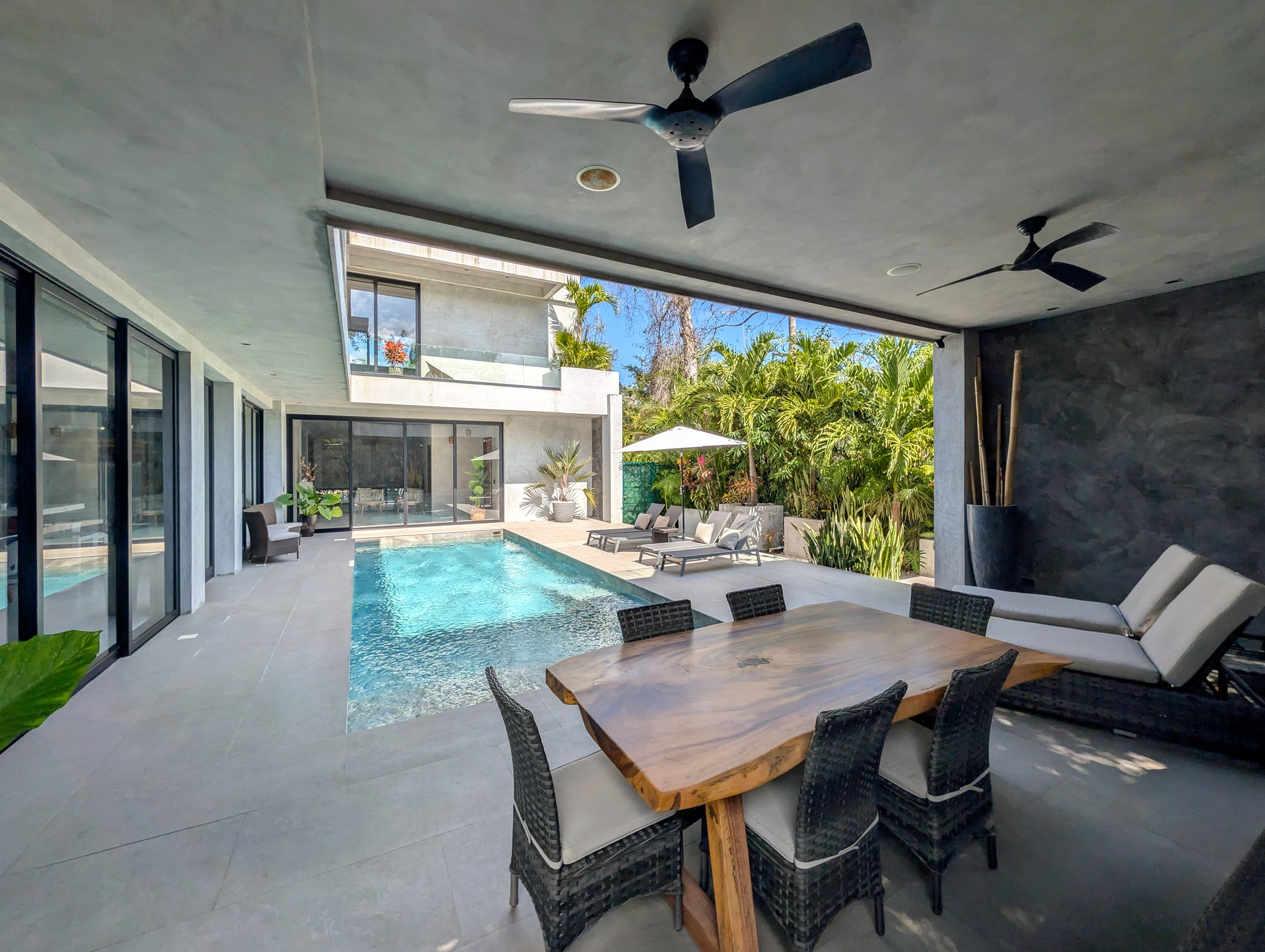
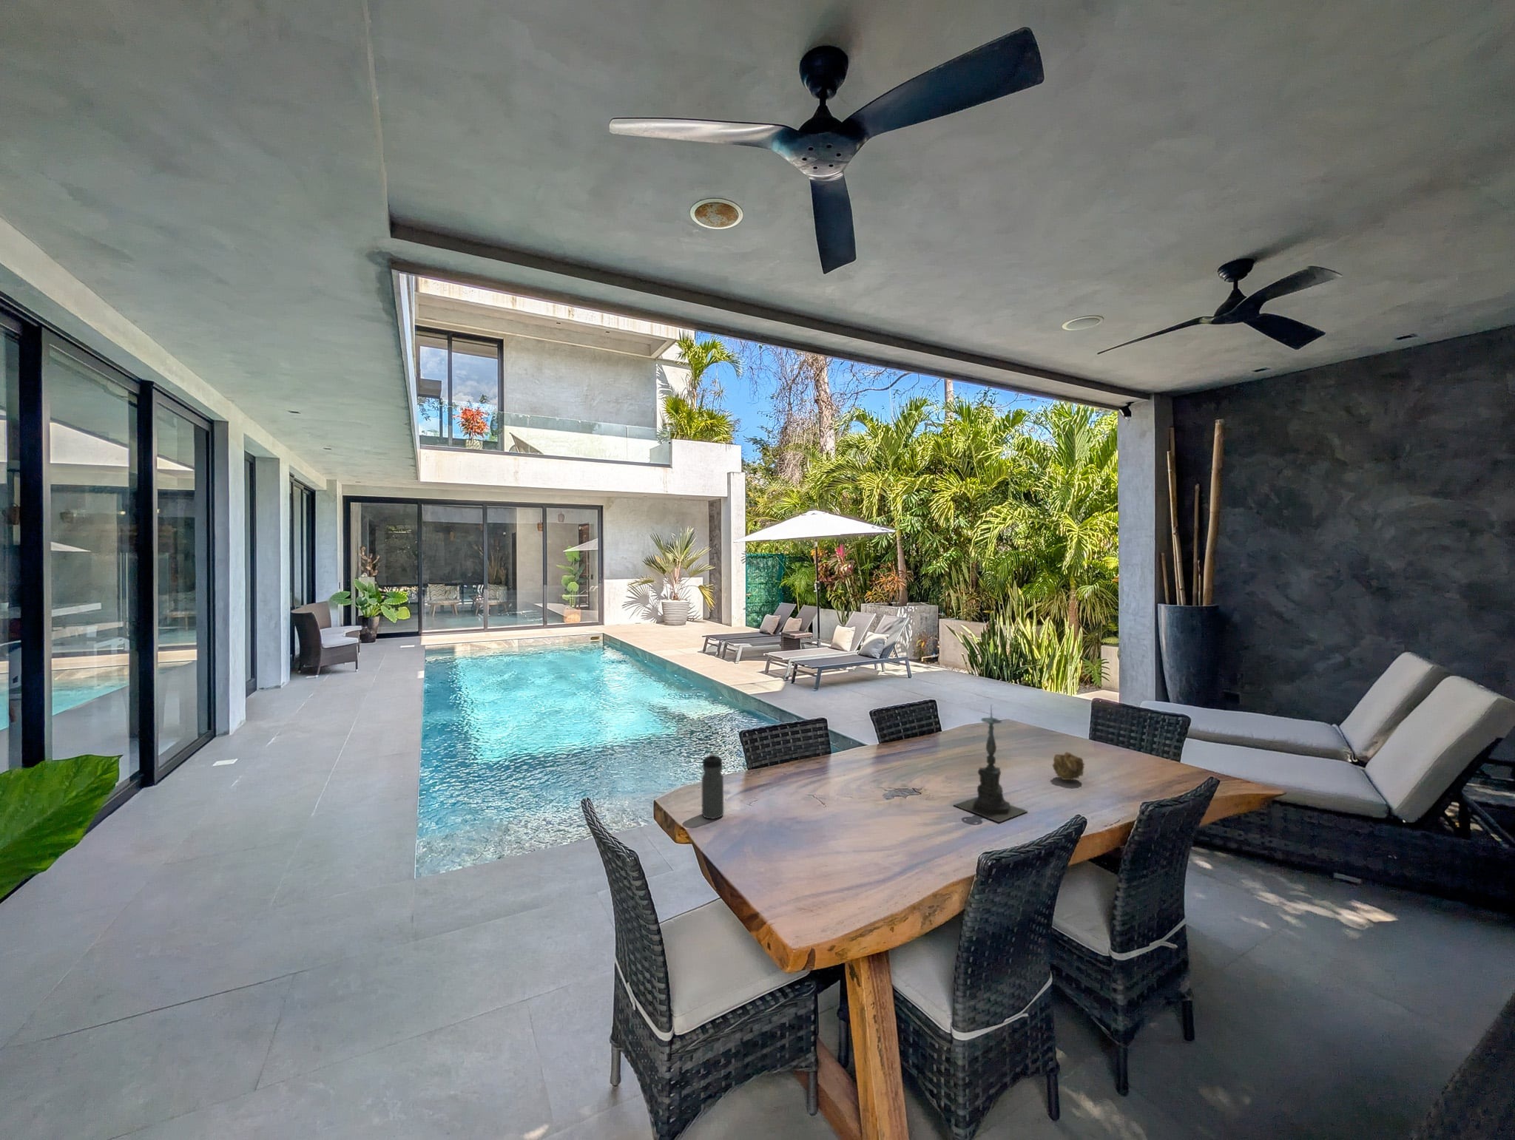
+ candle holder (989, 757)
+ water bottle (713, 783)
+ flower (1067, 766)
